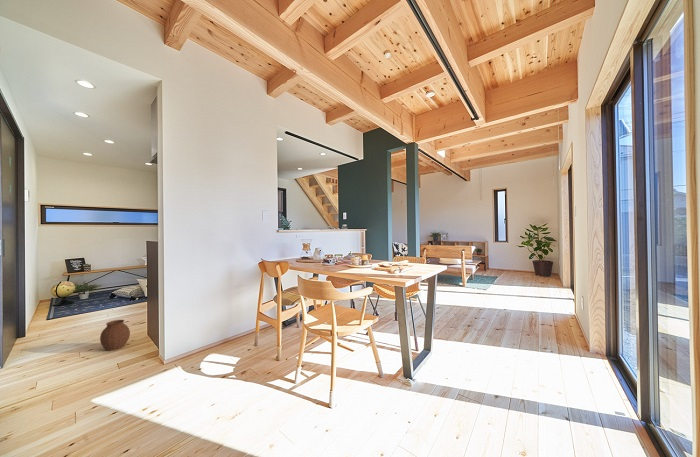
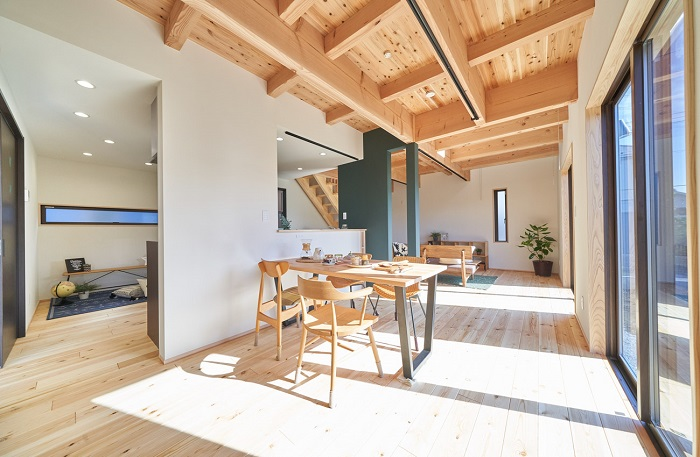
- vase (115, 334)
